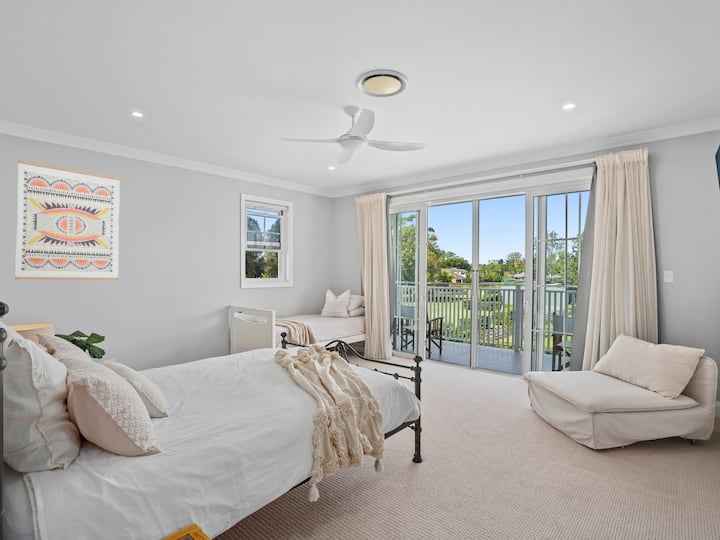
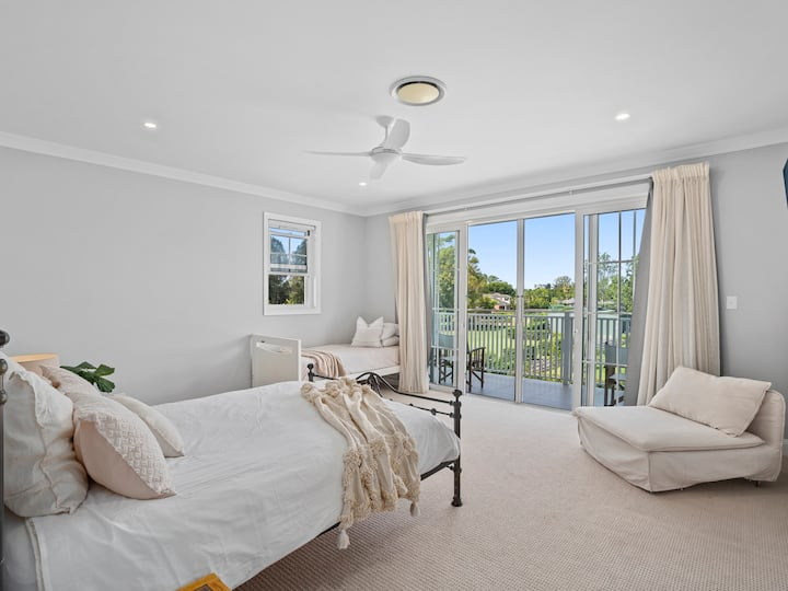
- wall art (71, 224)
